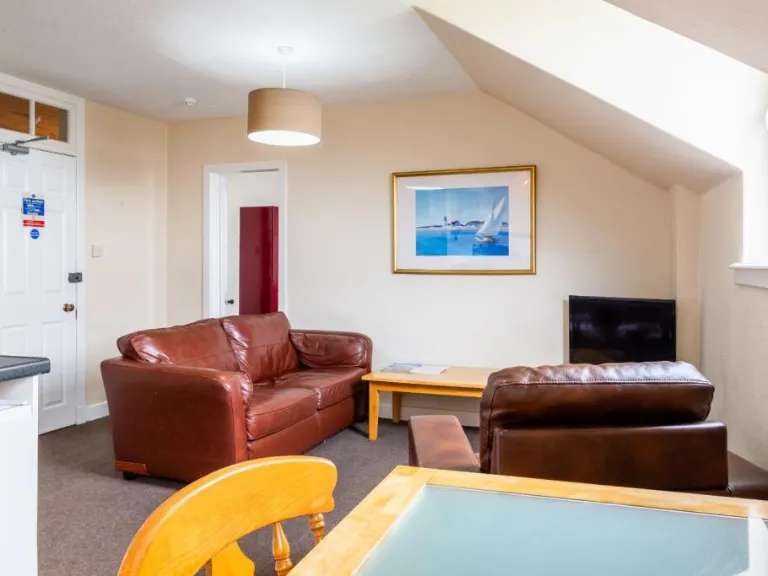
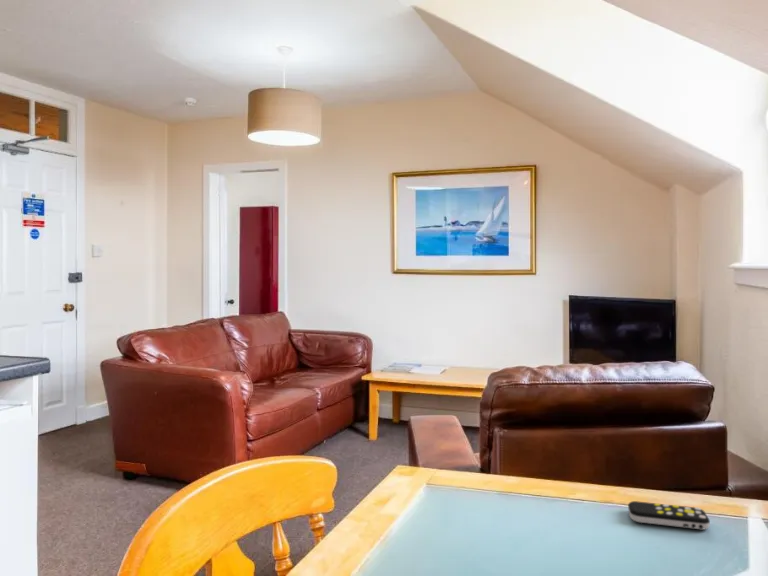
+ remote control (667, 514)
